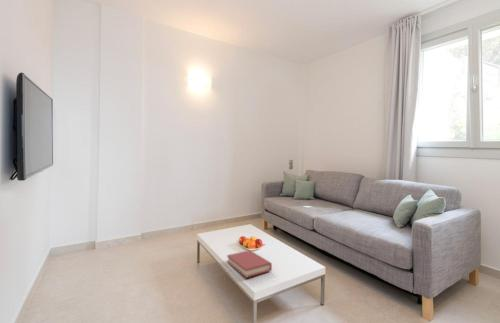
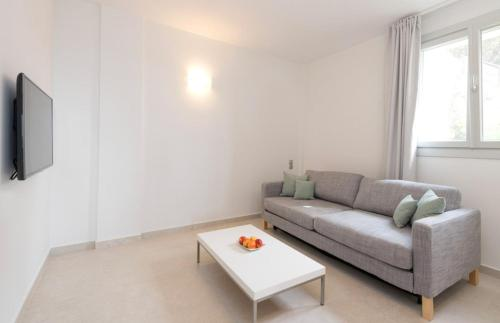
- hardback book (248, 262)
